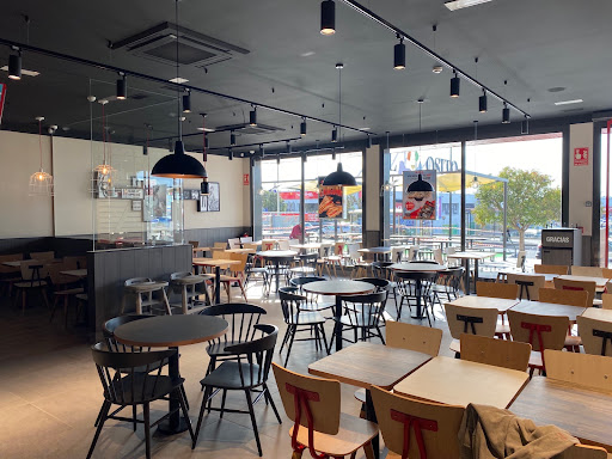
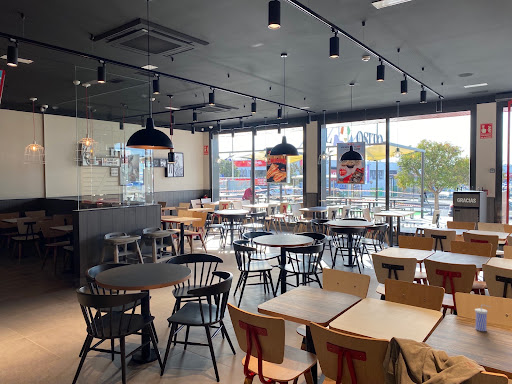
+ beverage cup (482, 317)
